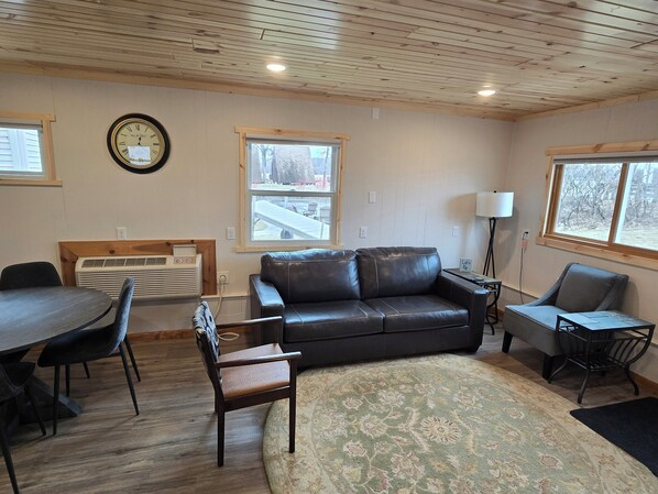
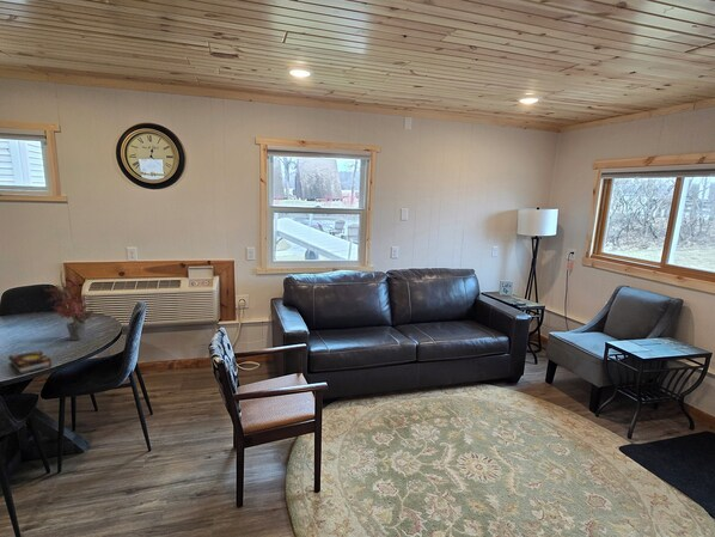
+ potted plant (72, 304)
+ book (30, 361)
